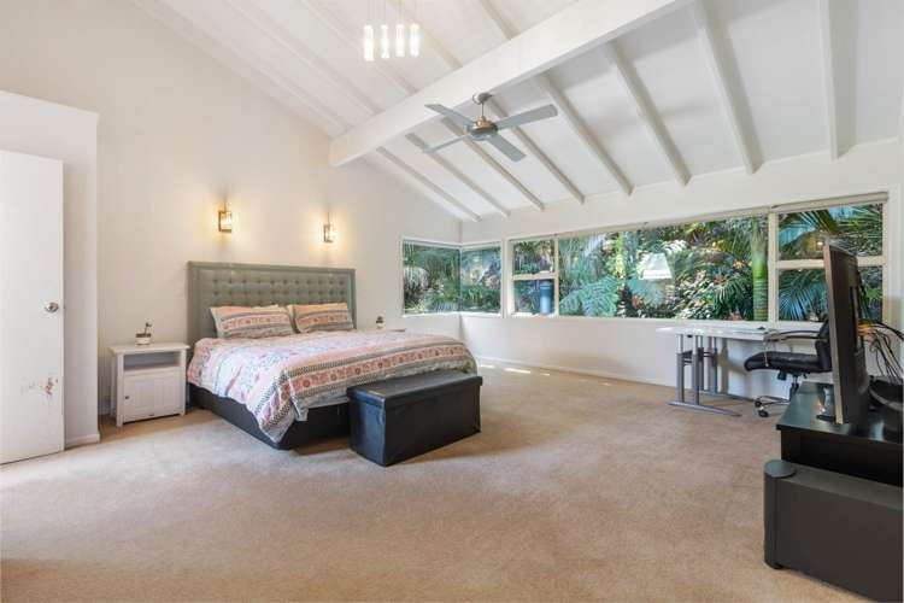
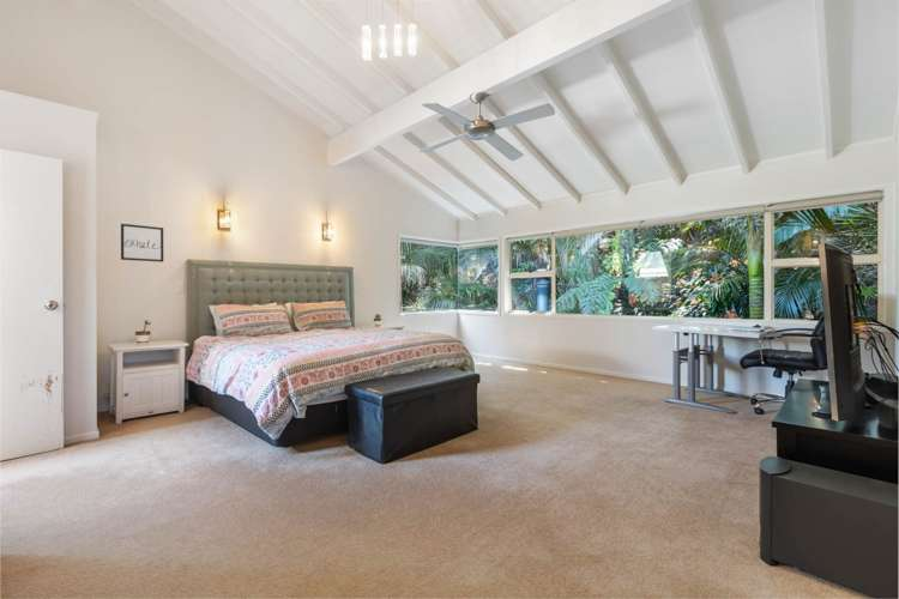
+ wall art (143, 243)
